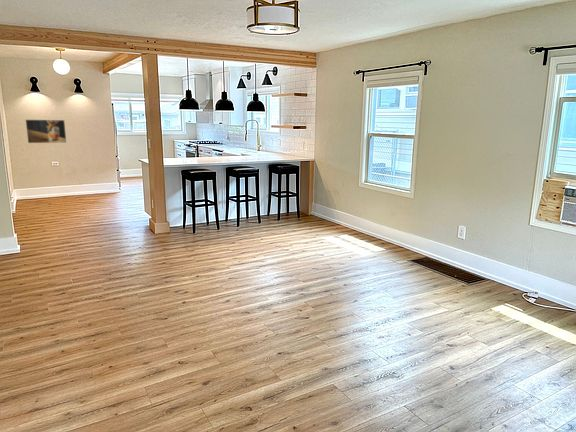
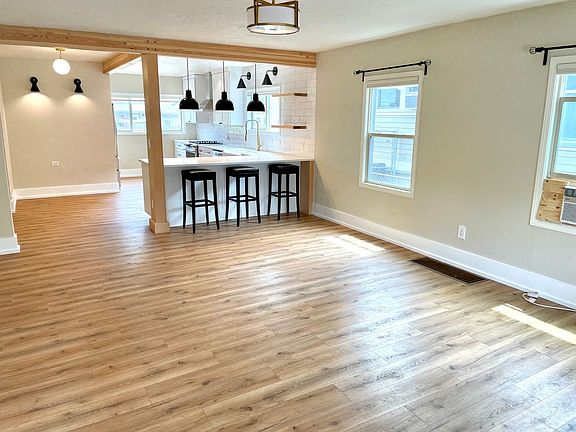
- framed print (46, 131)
